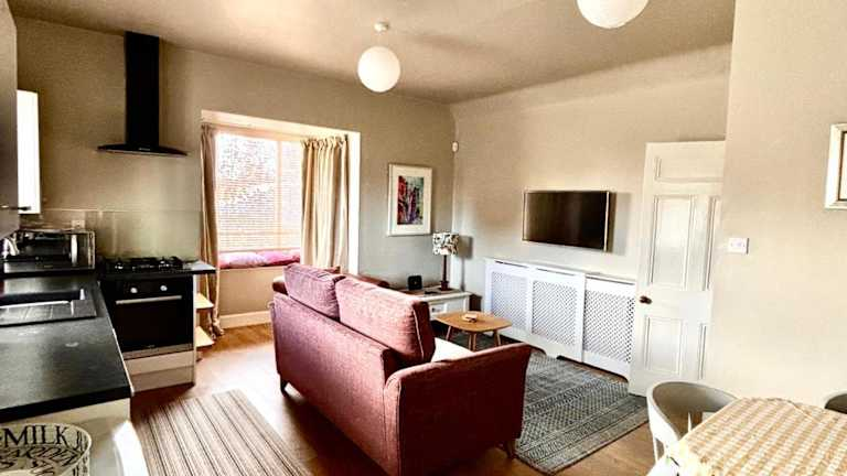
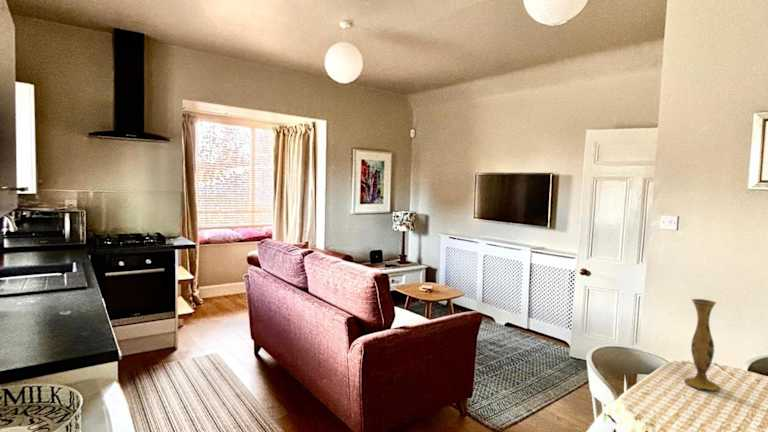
+ vase (704, 343)
